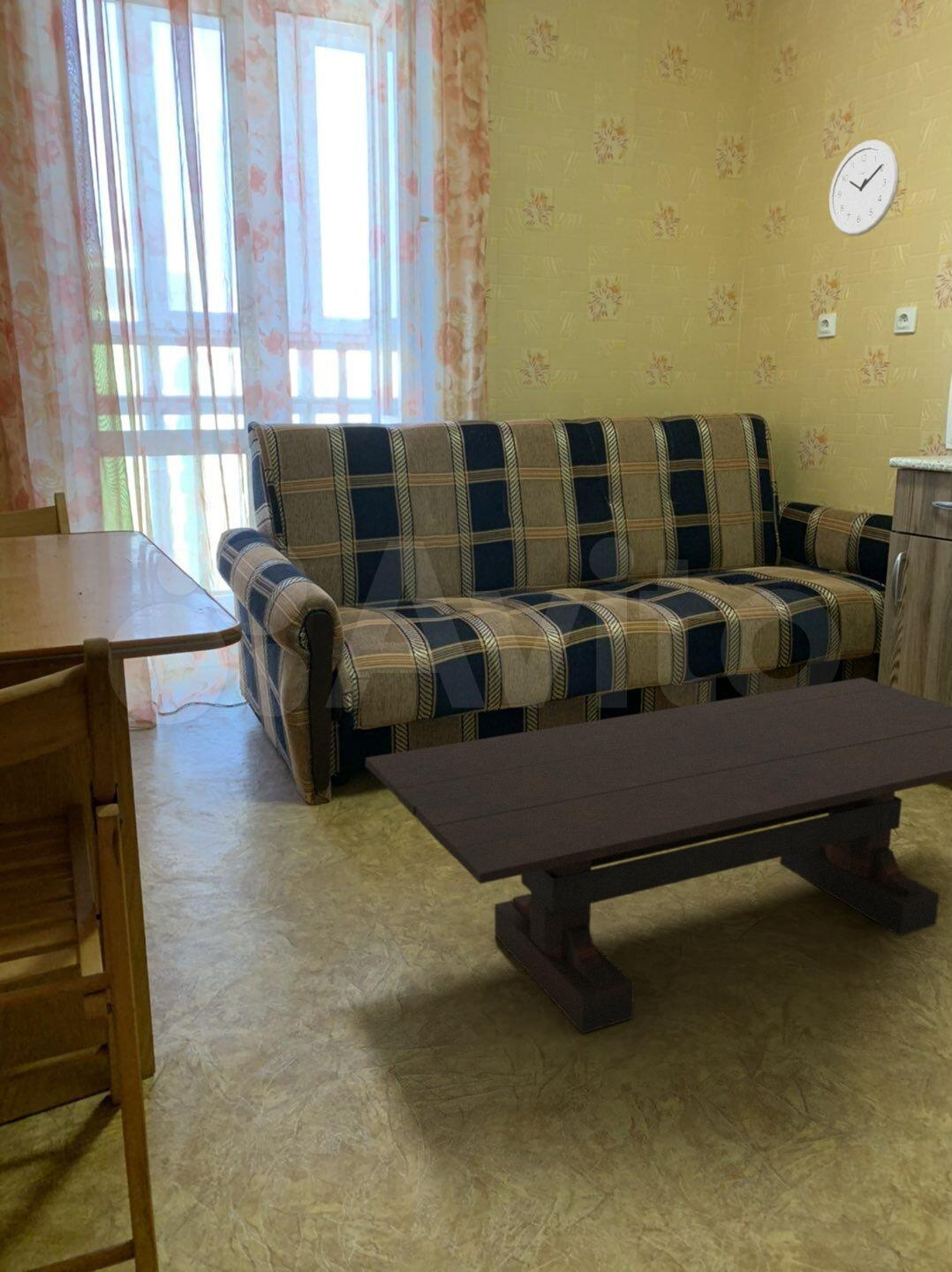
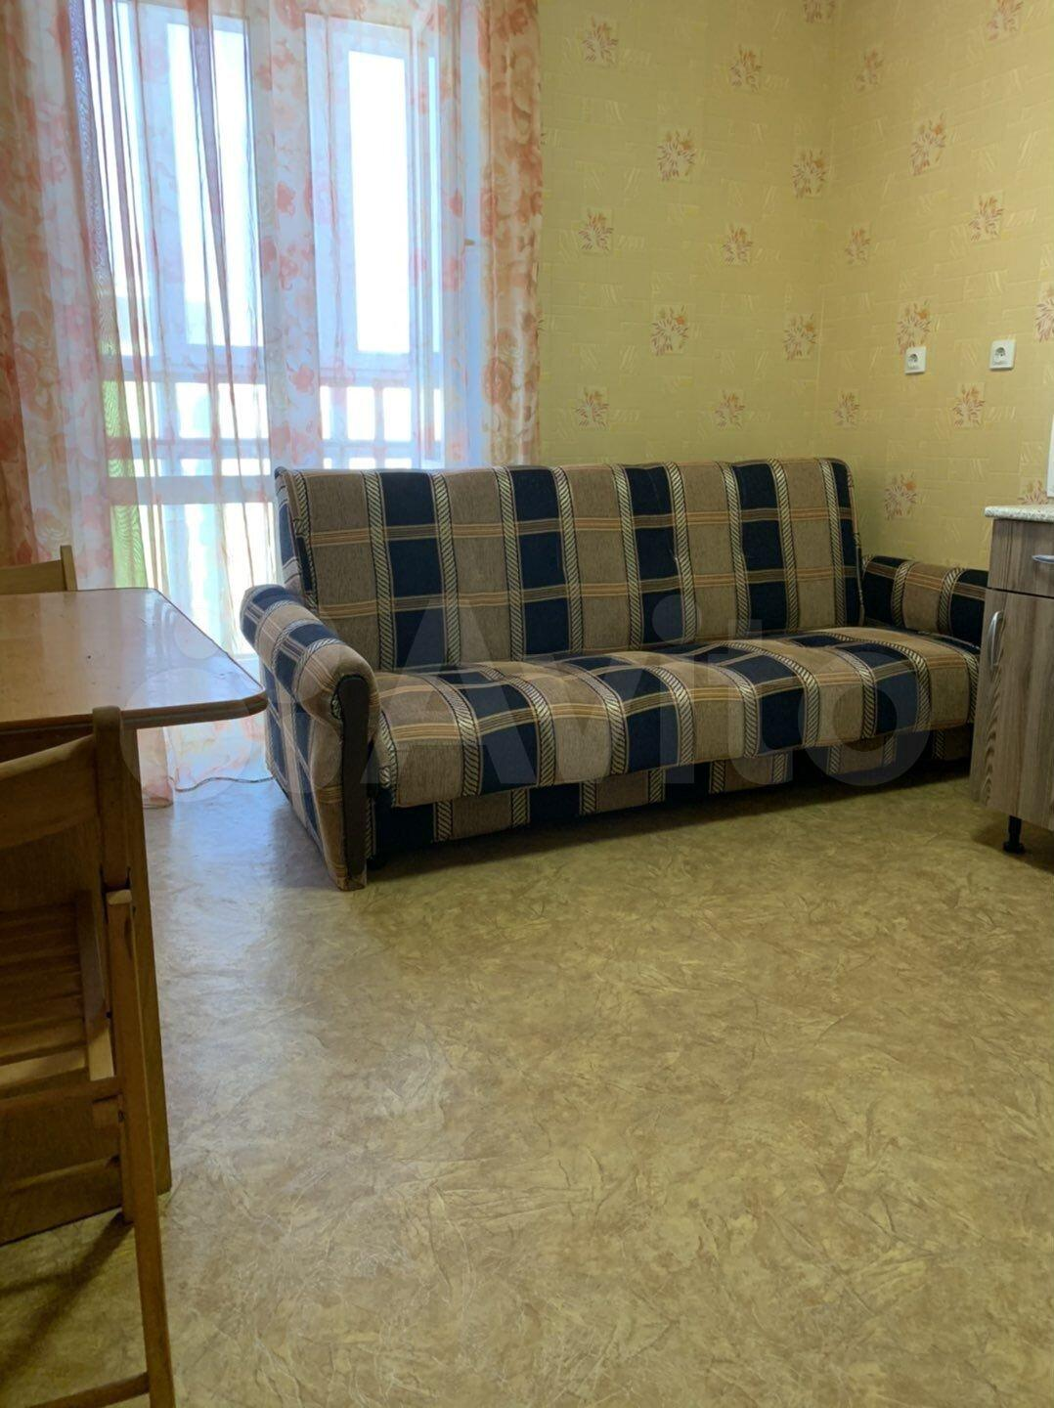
- wall clock (861, 188)
- coffee table (717, 841)
